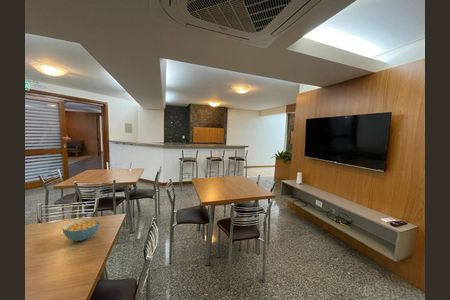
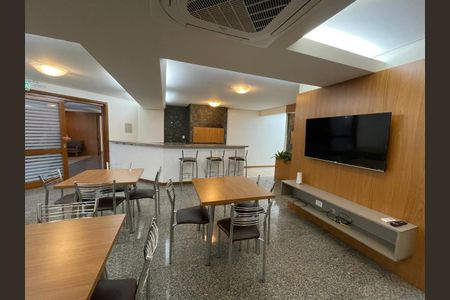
- cereal bowl (82, 231)
